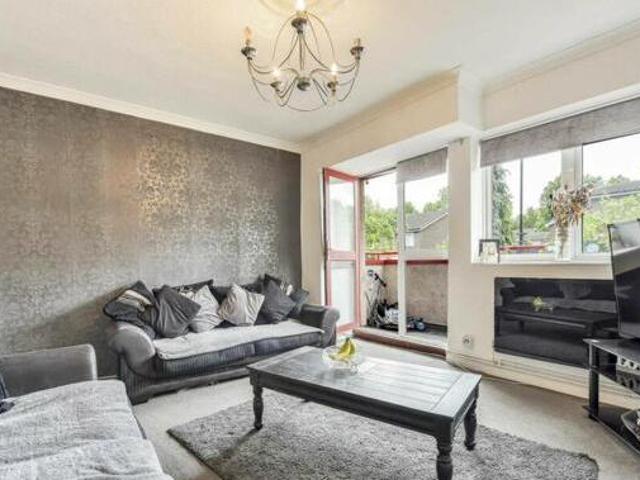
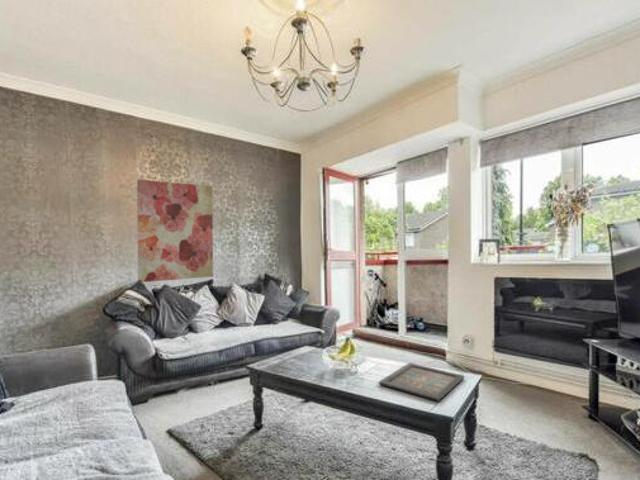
+ wall art (177, 231)
+ icon panel (422, 379)
